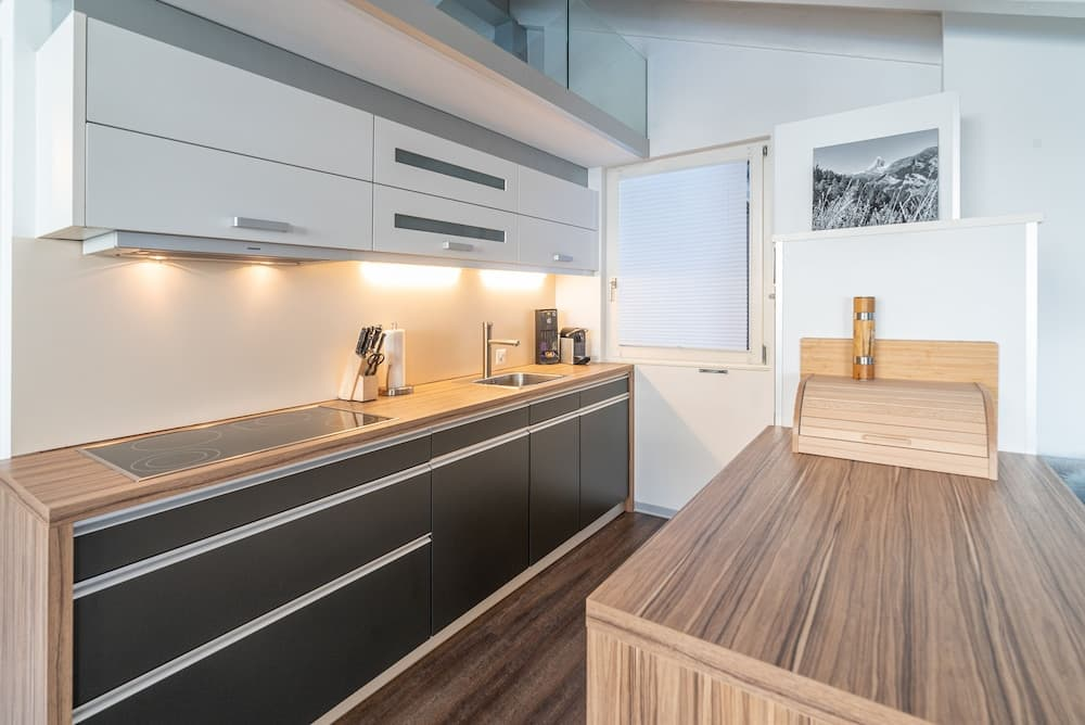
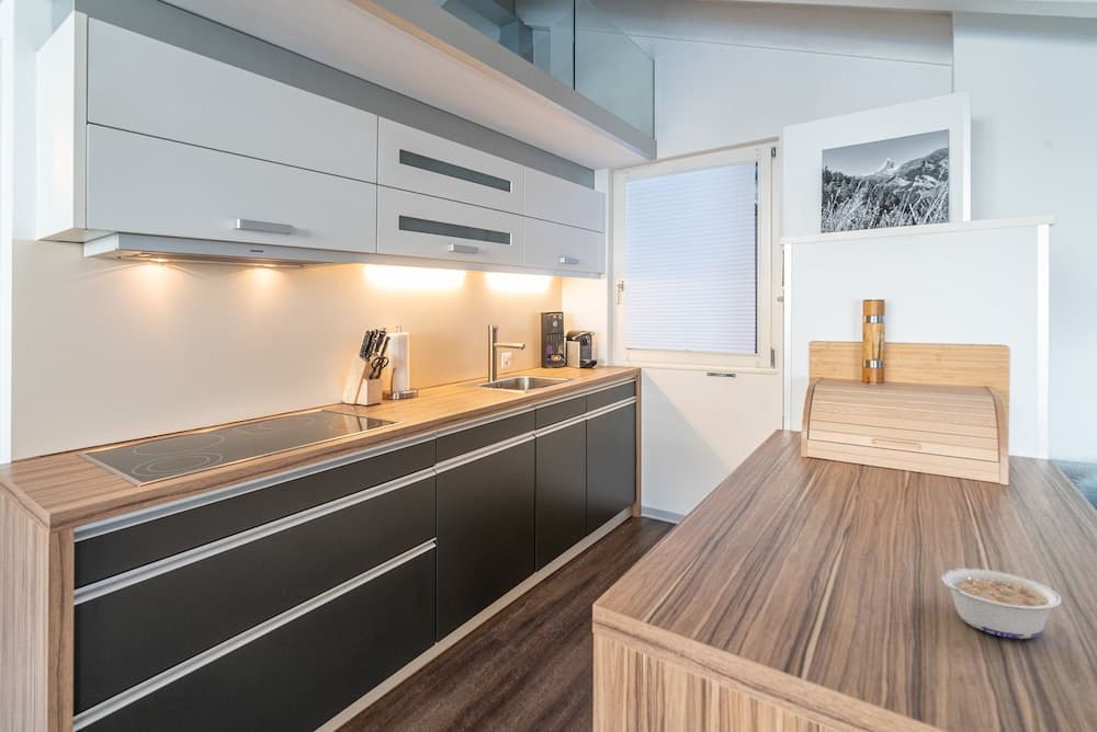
+ legume (997, 602)
